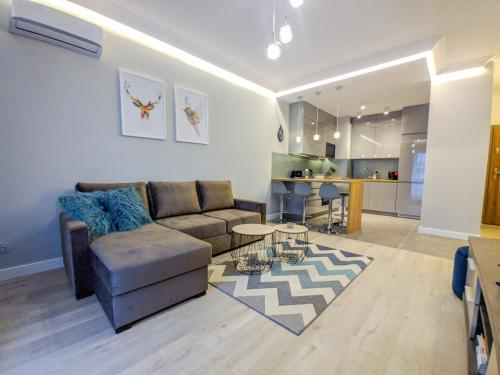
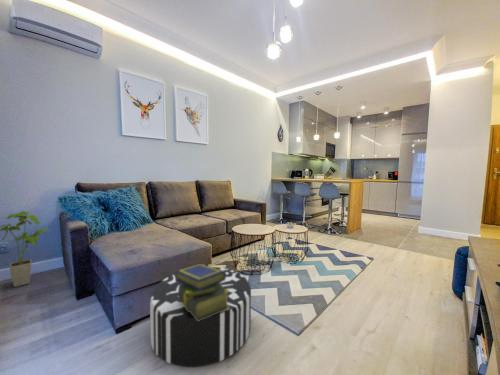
+ pouf (207, 317)
+ house plant (27, 246)
+ stack of books (200, 287)
